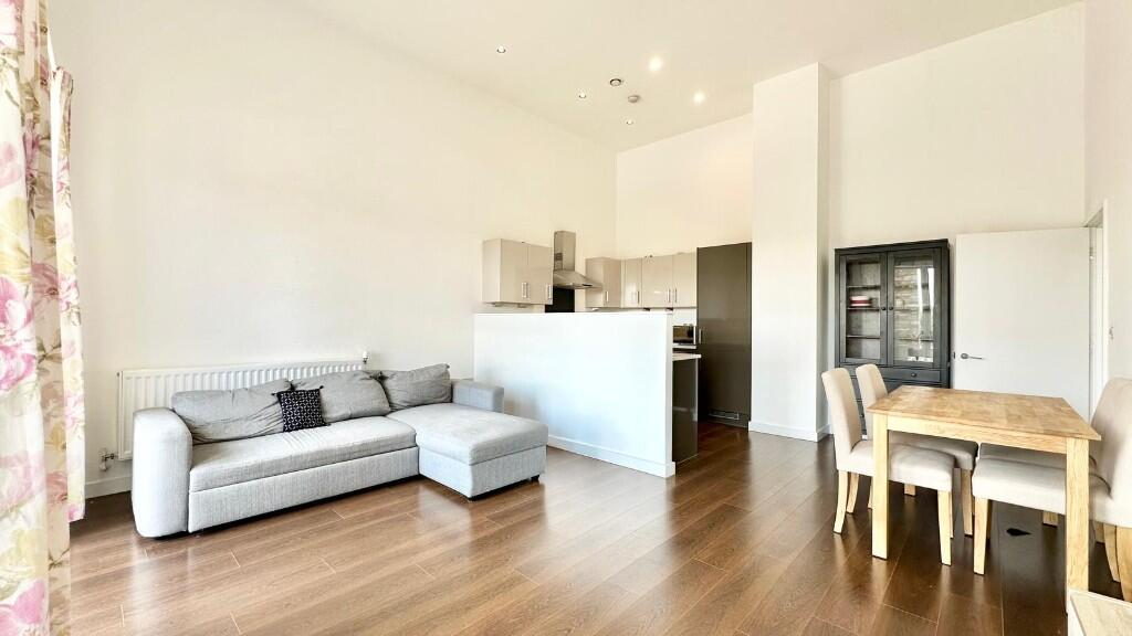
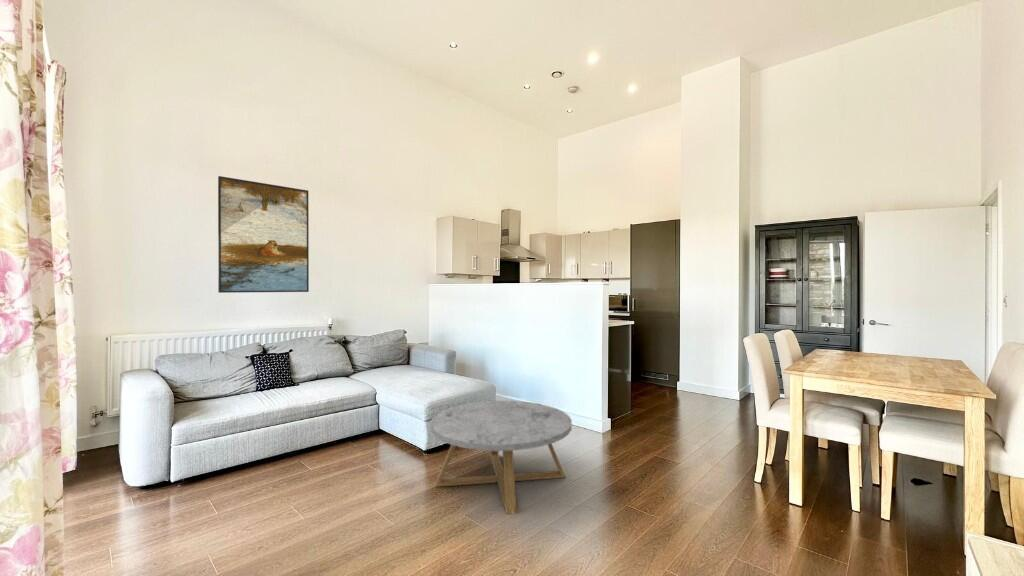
+ coffee table (501, 449)
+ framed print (266, 238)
